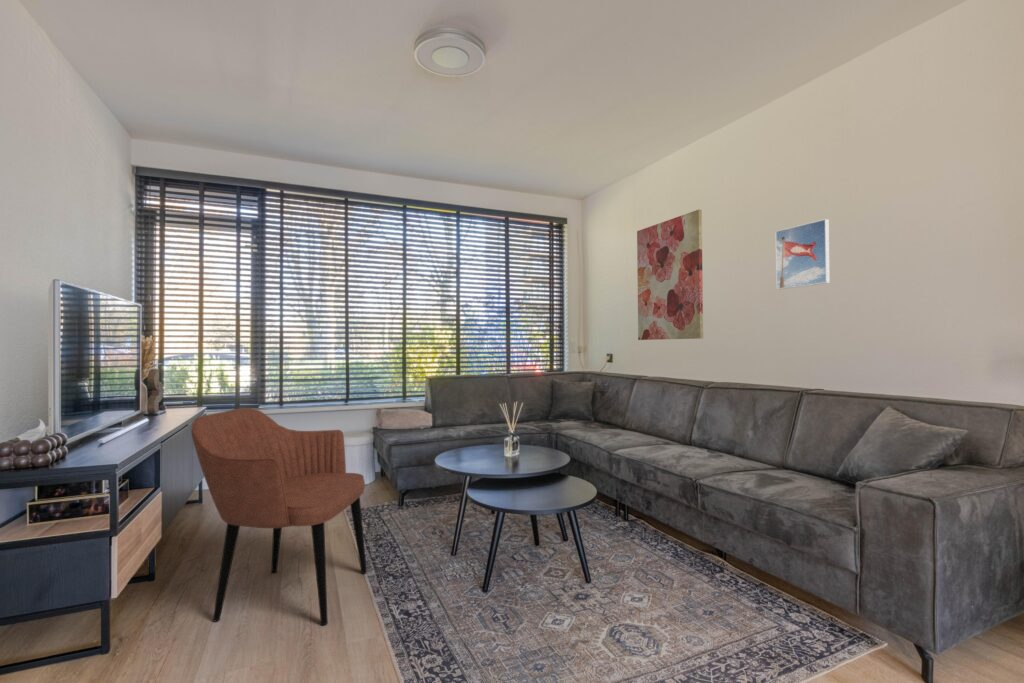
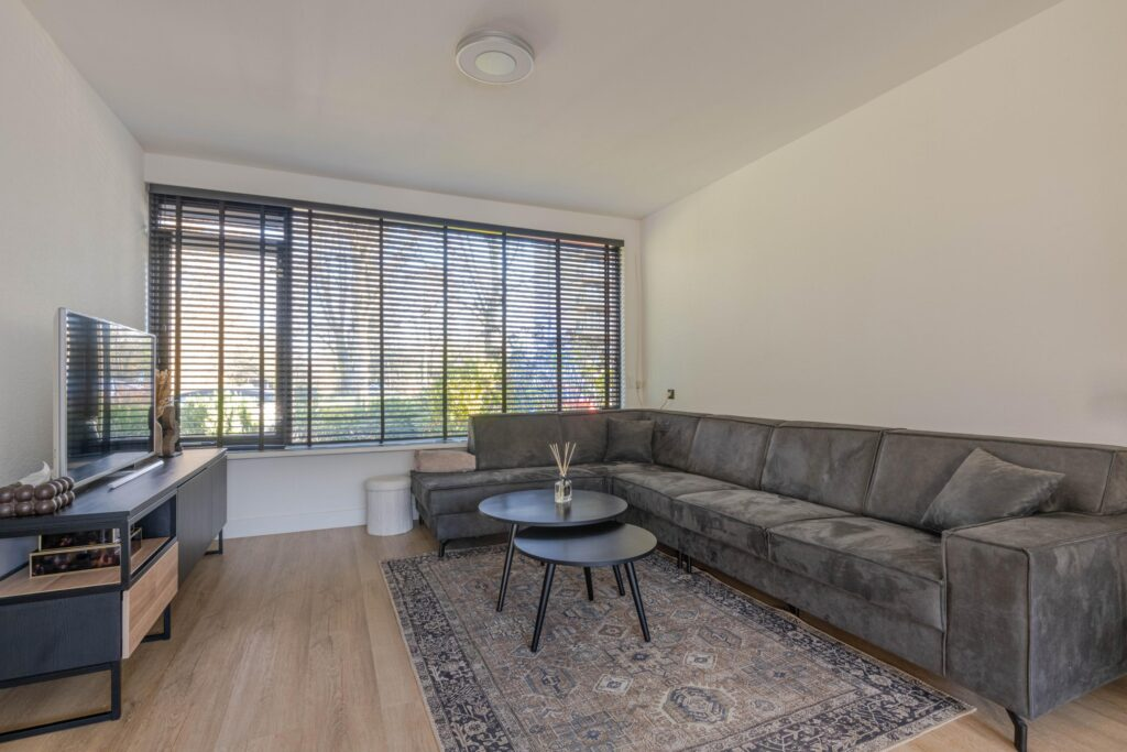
- armchair (286, 502)
- wall art (667, 280)
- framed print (801, 255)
